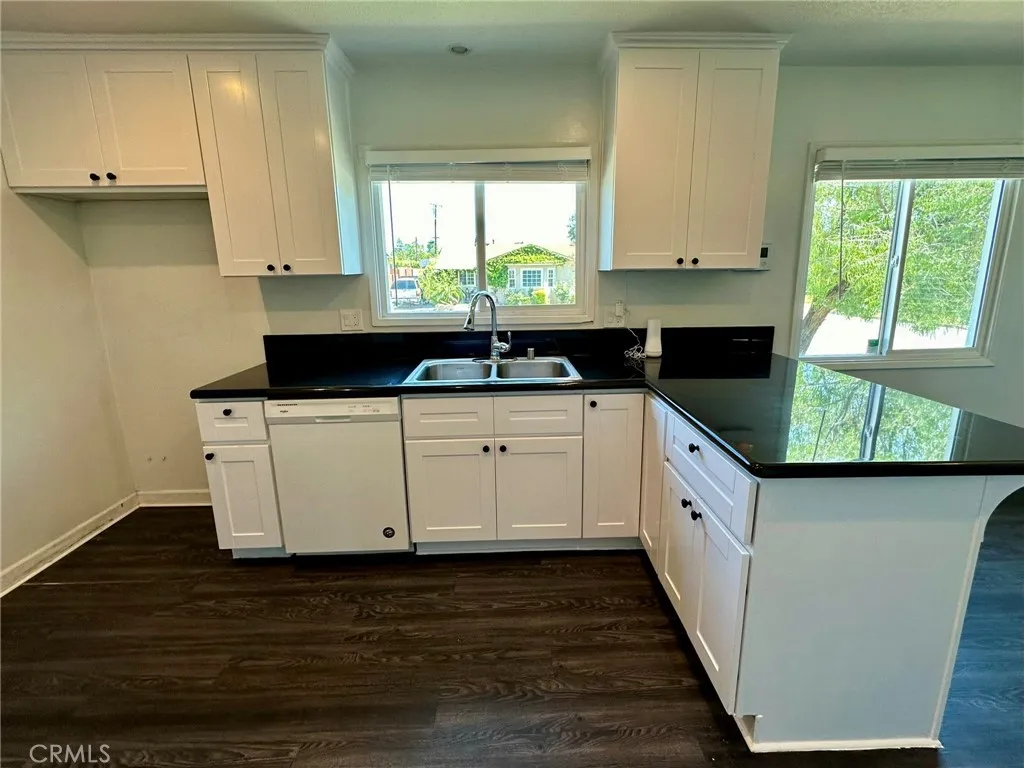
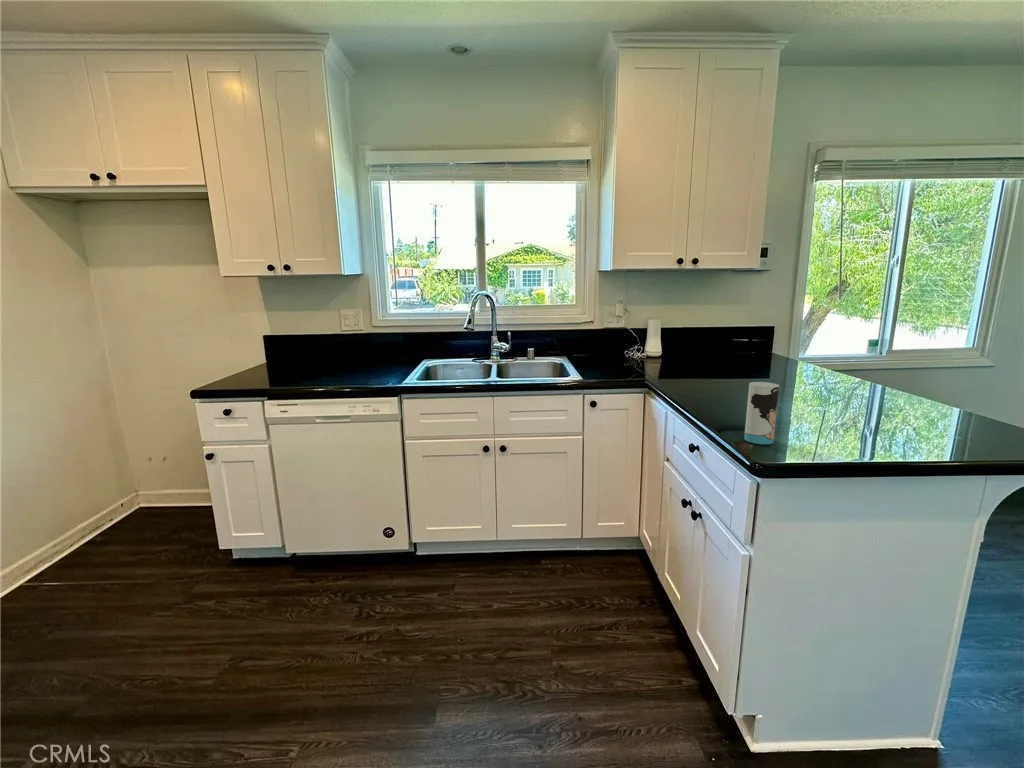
+ cup (761, 412)
